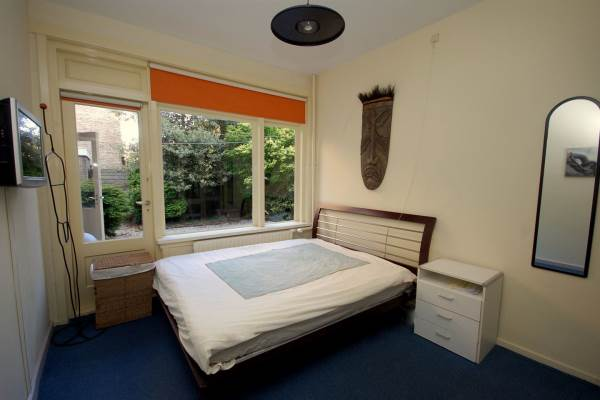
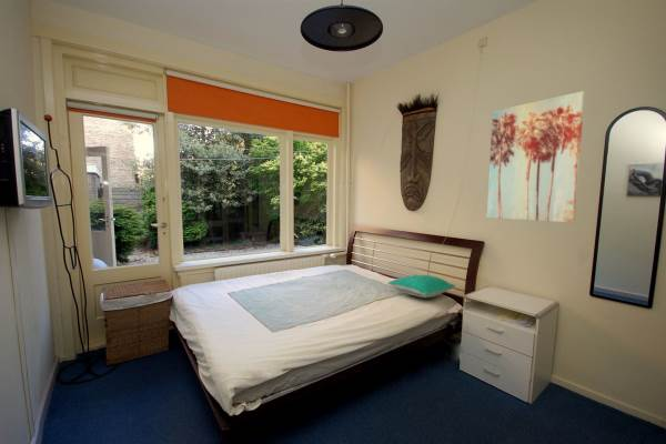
+ pillow (420, 284)
+ wall art (529, 162)
